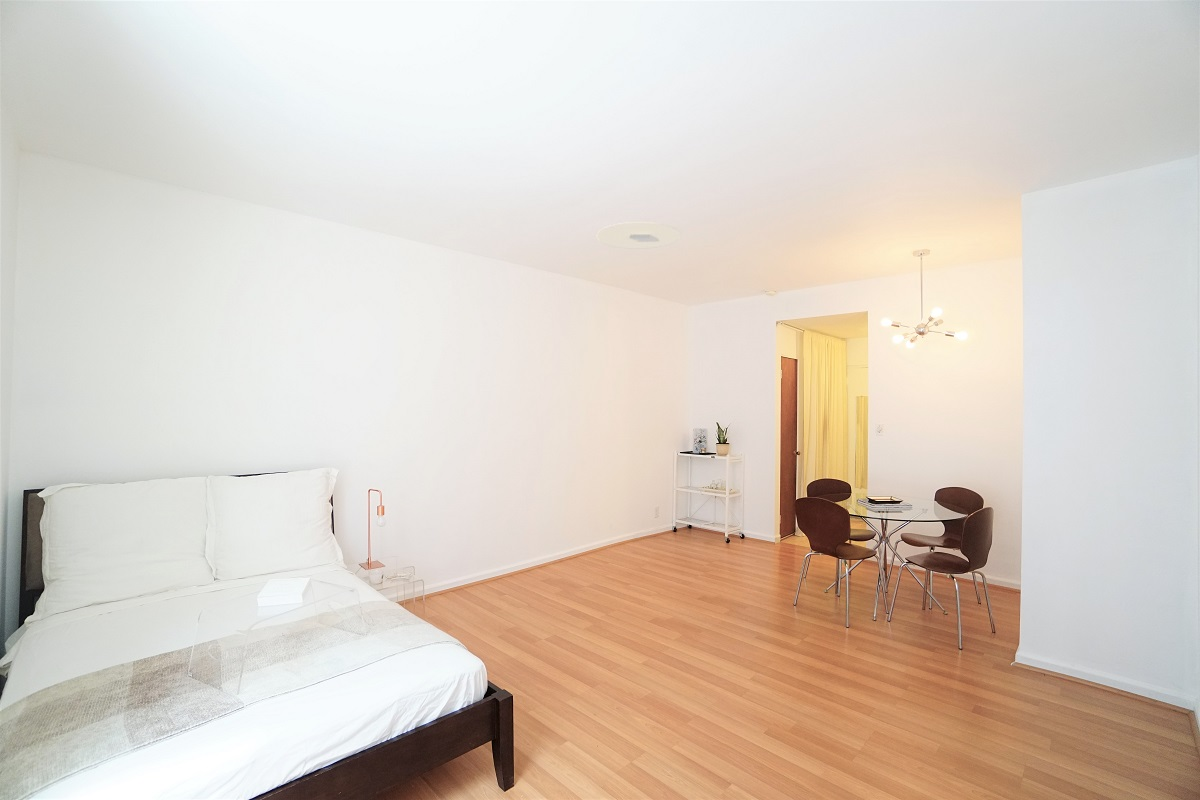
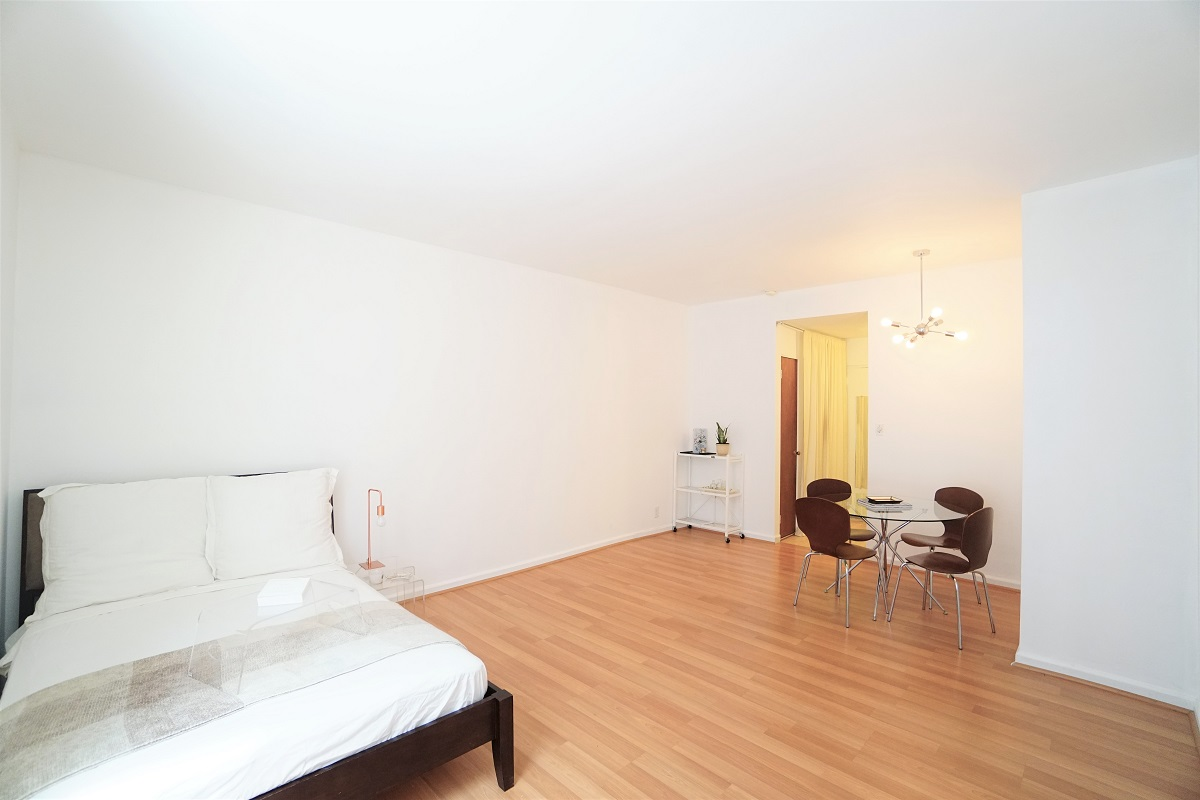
- ceiling light (638, 232)
